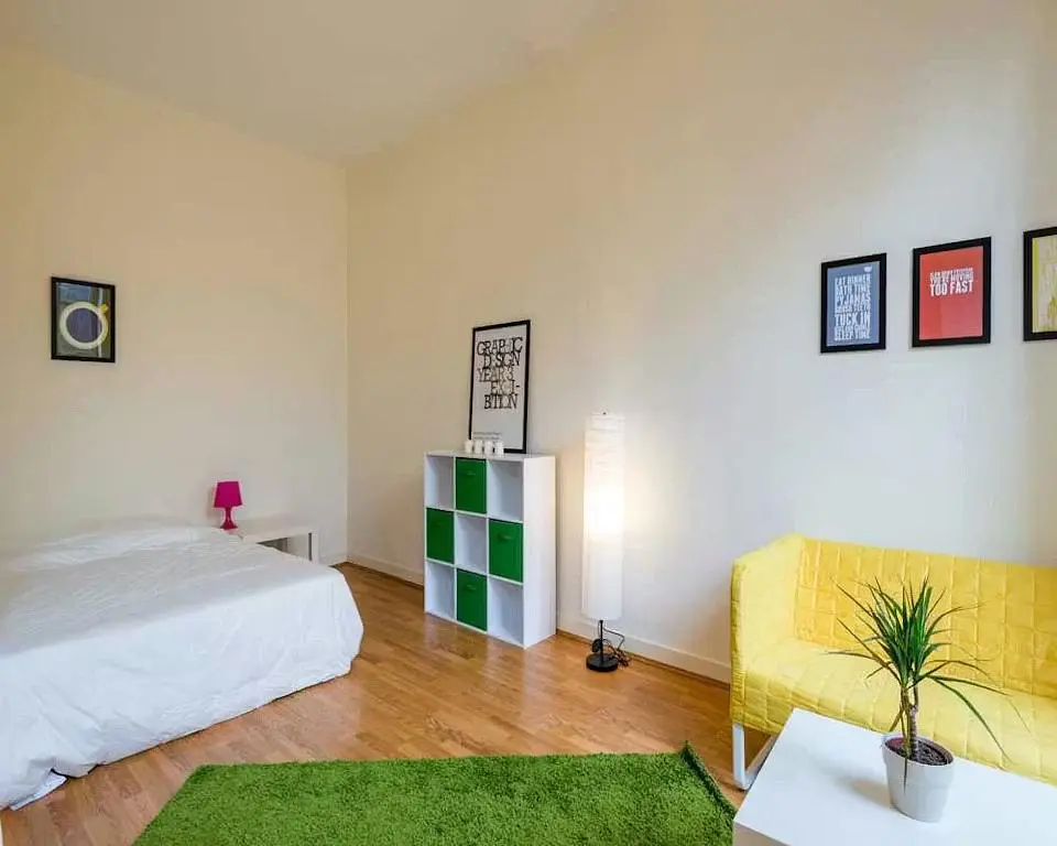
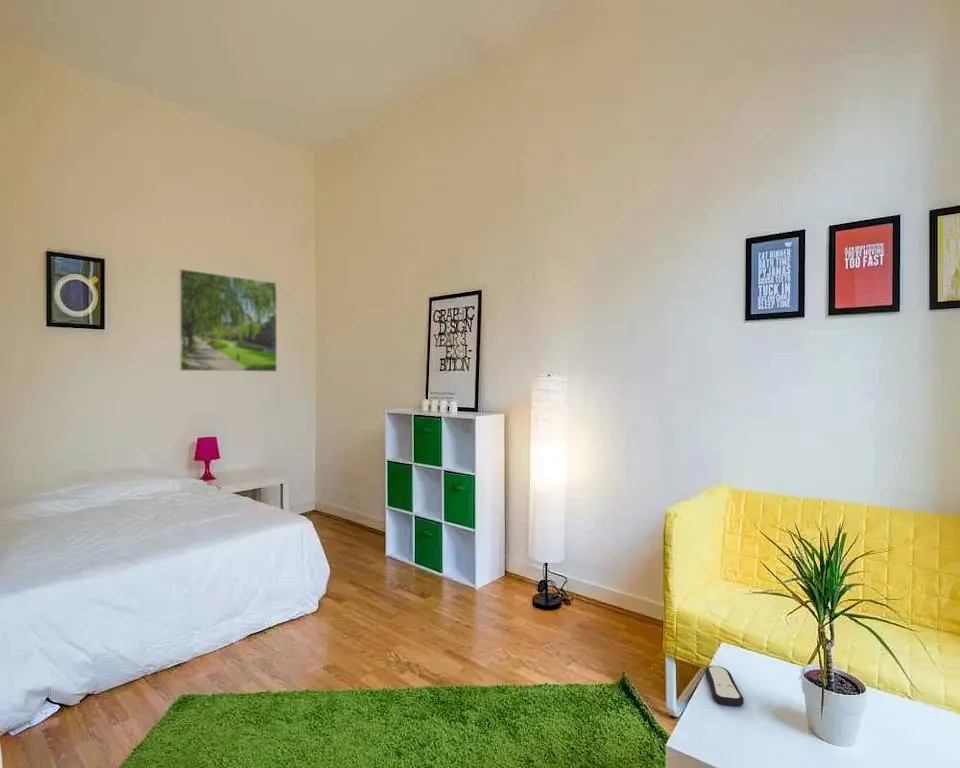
+ remote control (722, 684)
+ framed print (230, 323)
